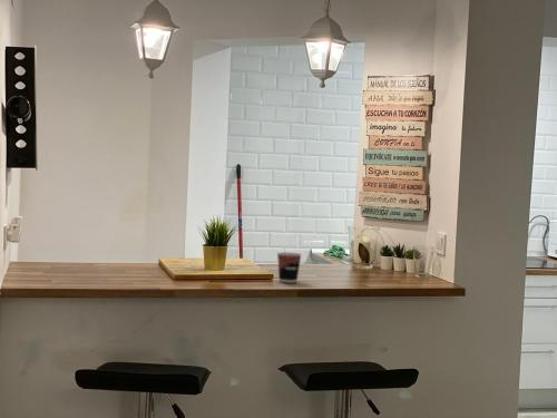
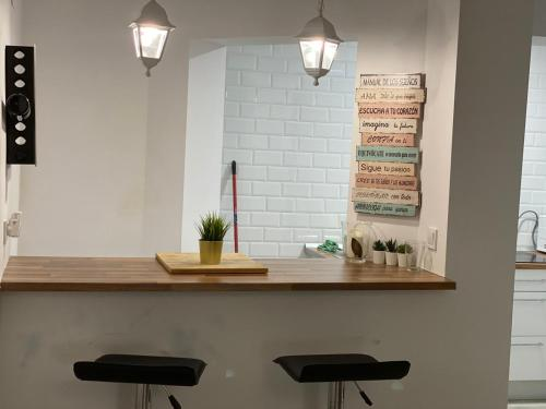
- cup (289, 268)
